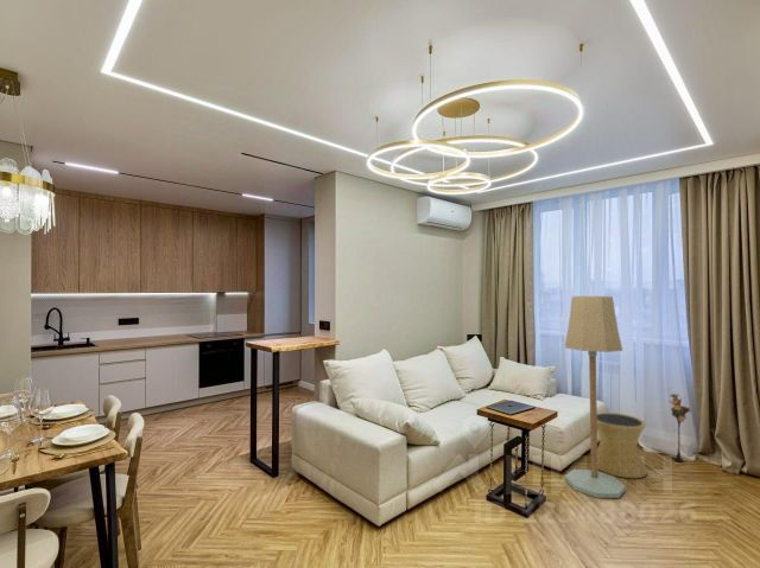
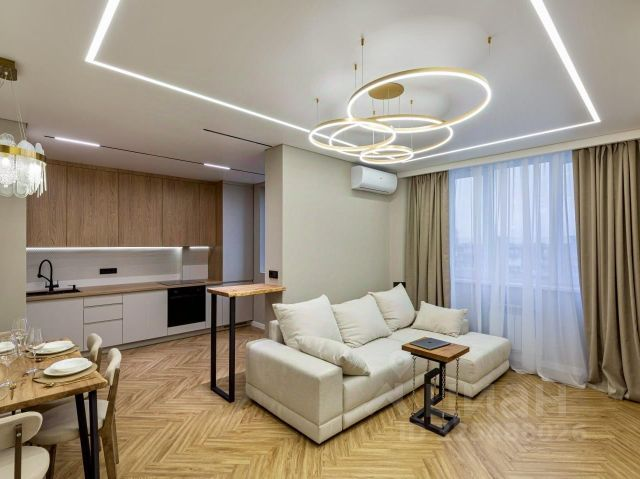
- floor lamp (593, 390)
- side table (618, 442)
- potted plant (679, 426)
